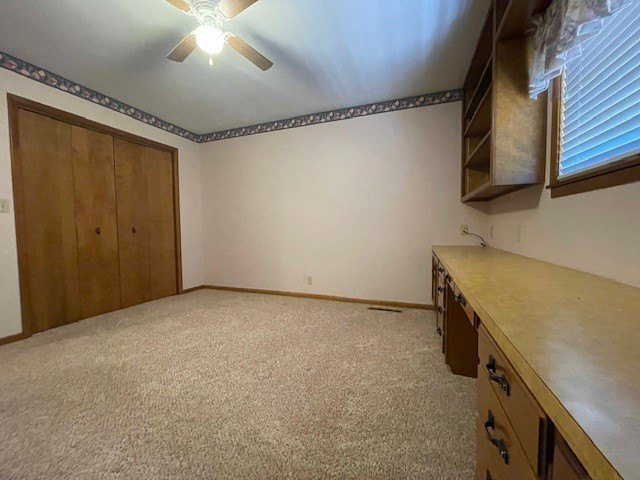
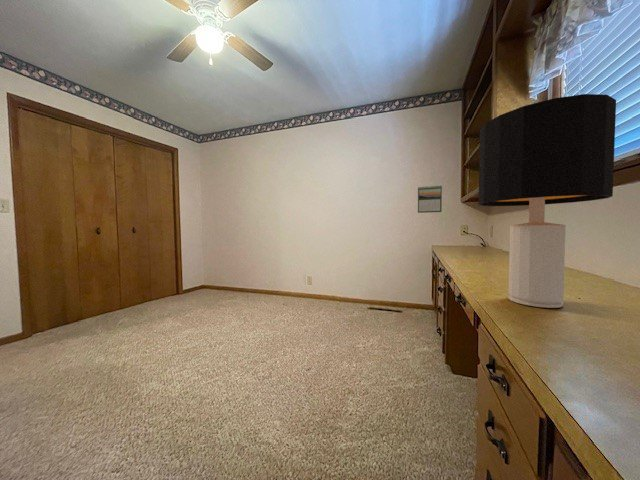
+ desk lamp (536, 212)
+ calendar (429, 199)
